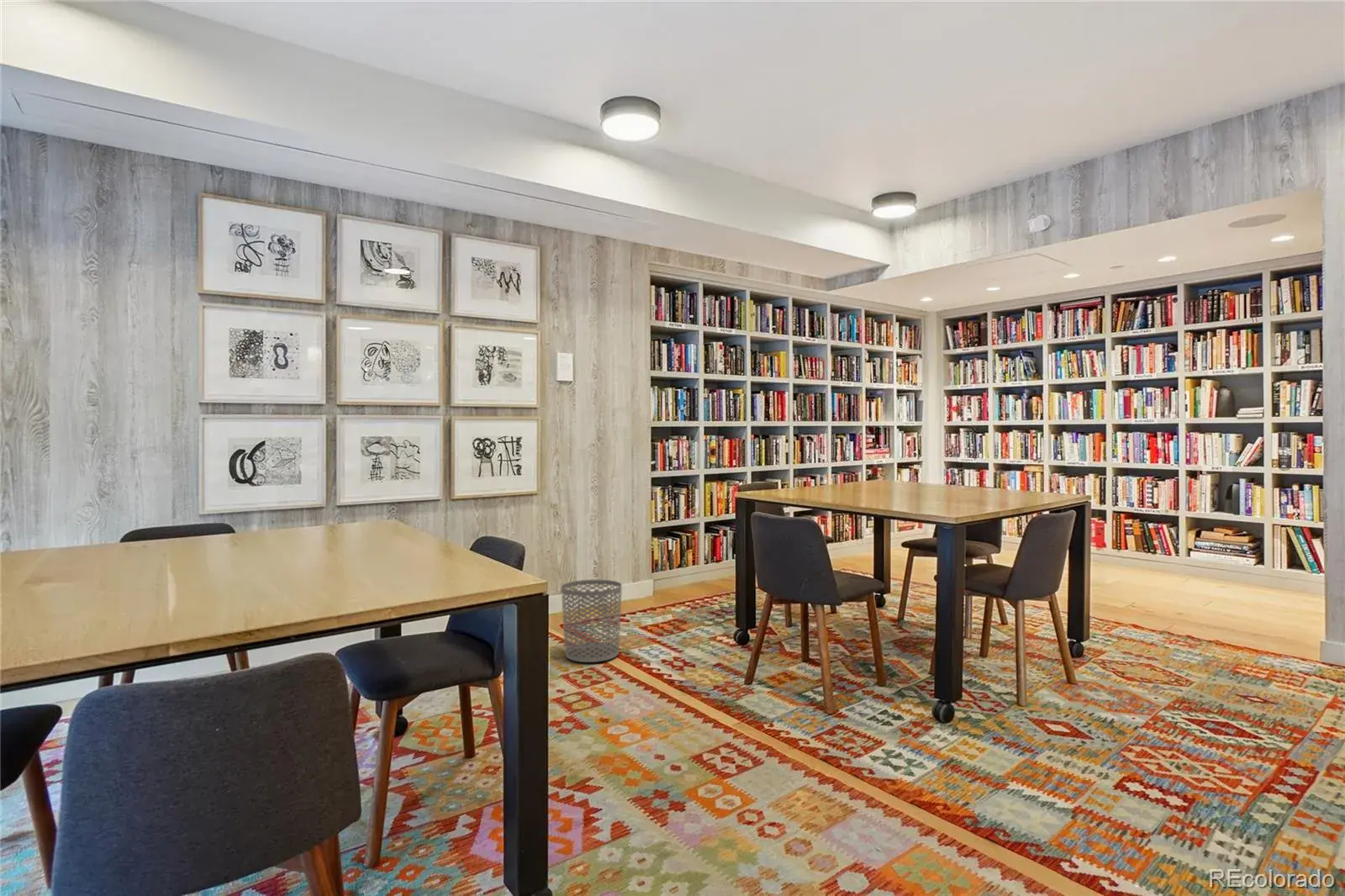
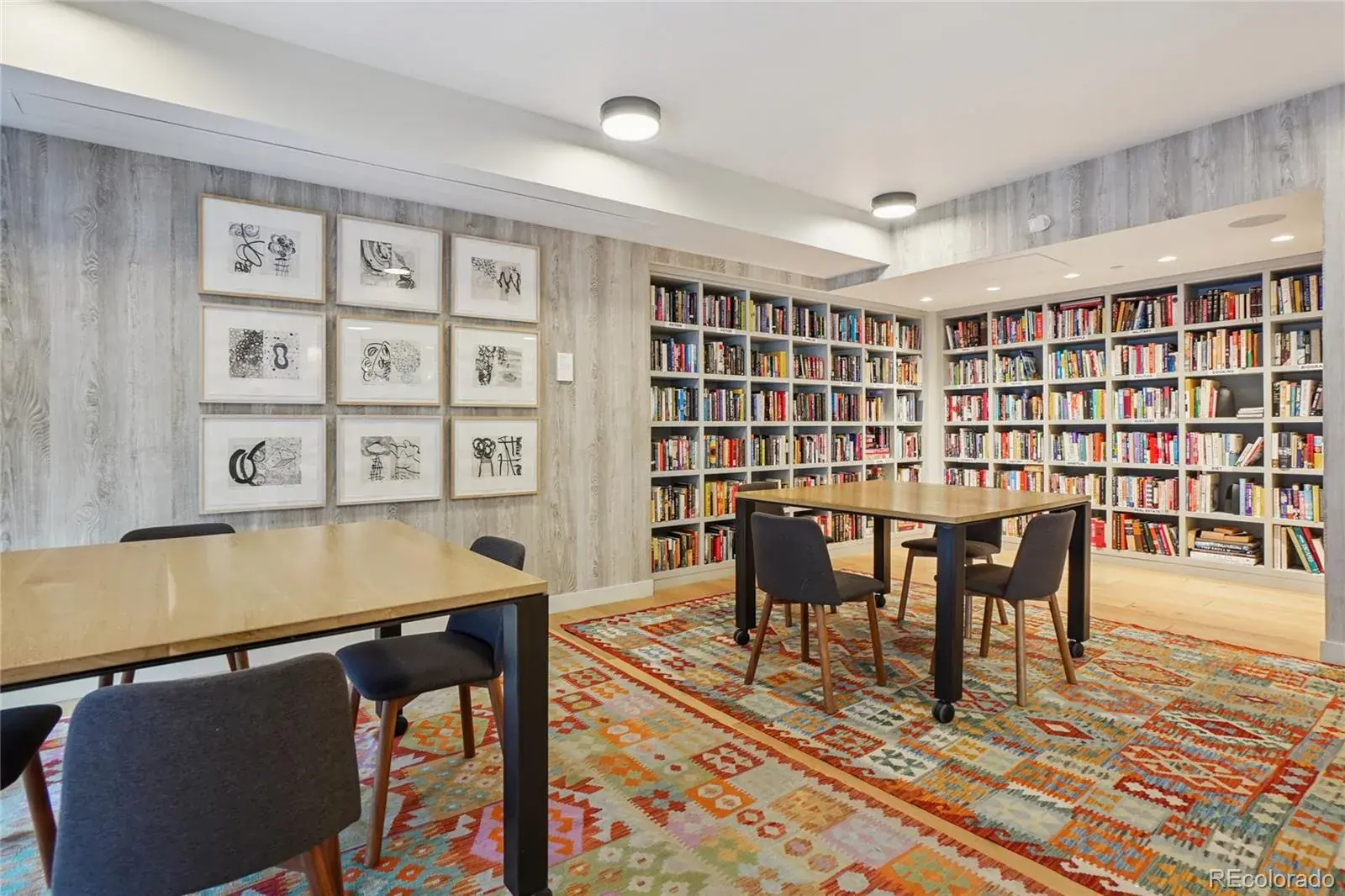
- waste bin (592, 619)
